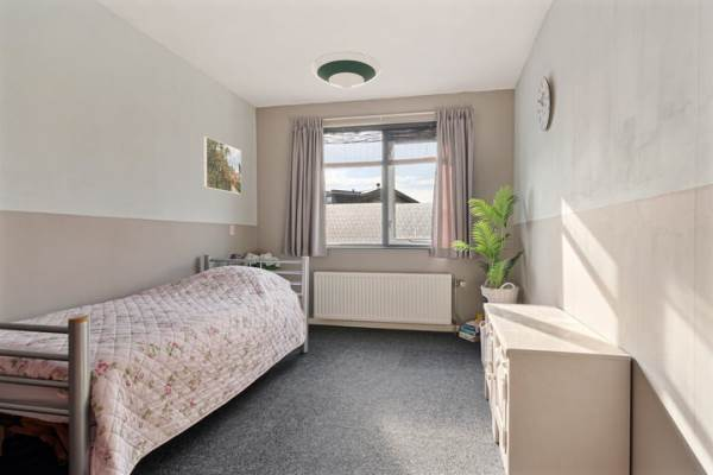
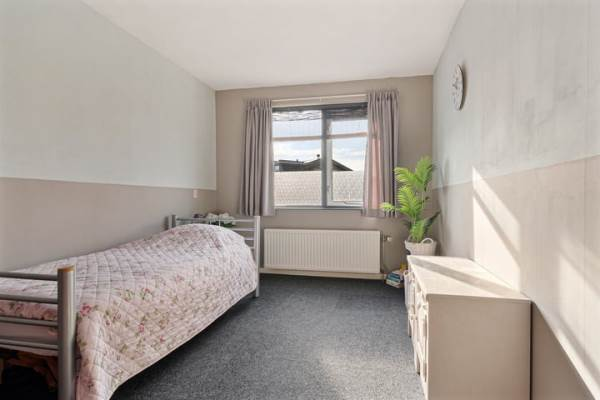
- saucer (346, 77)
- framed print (223, 167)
